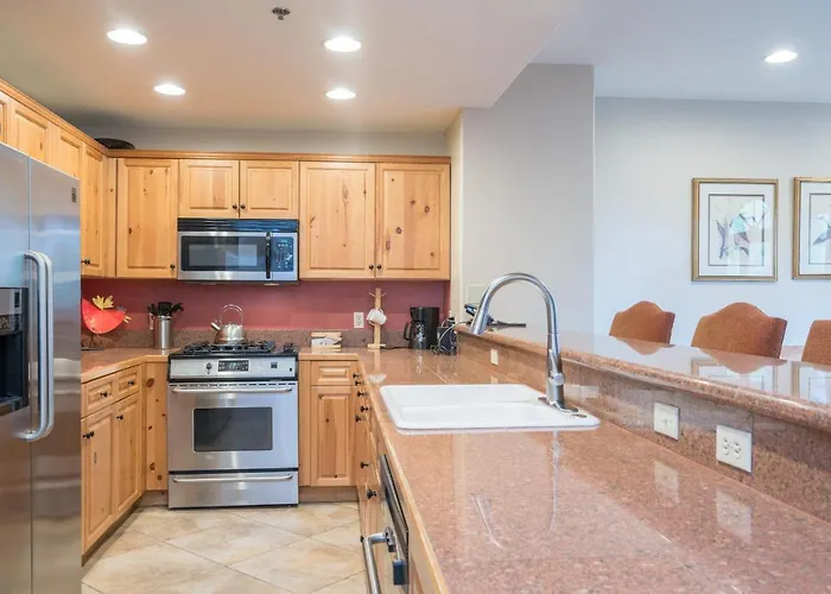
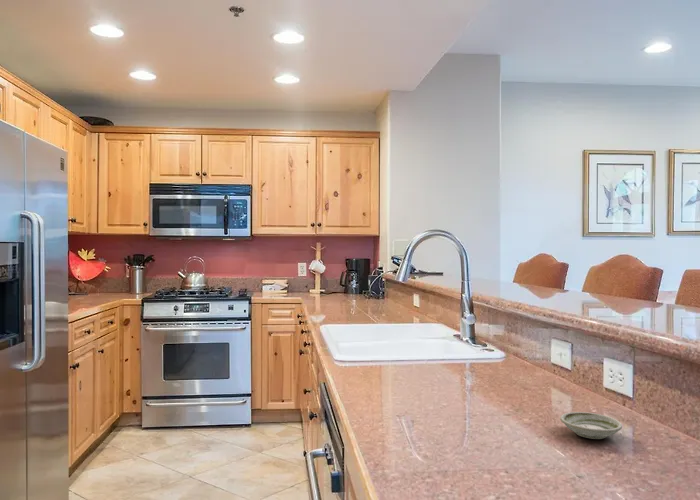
+ saucer (590, 427)
